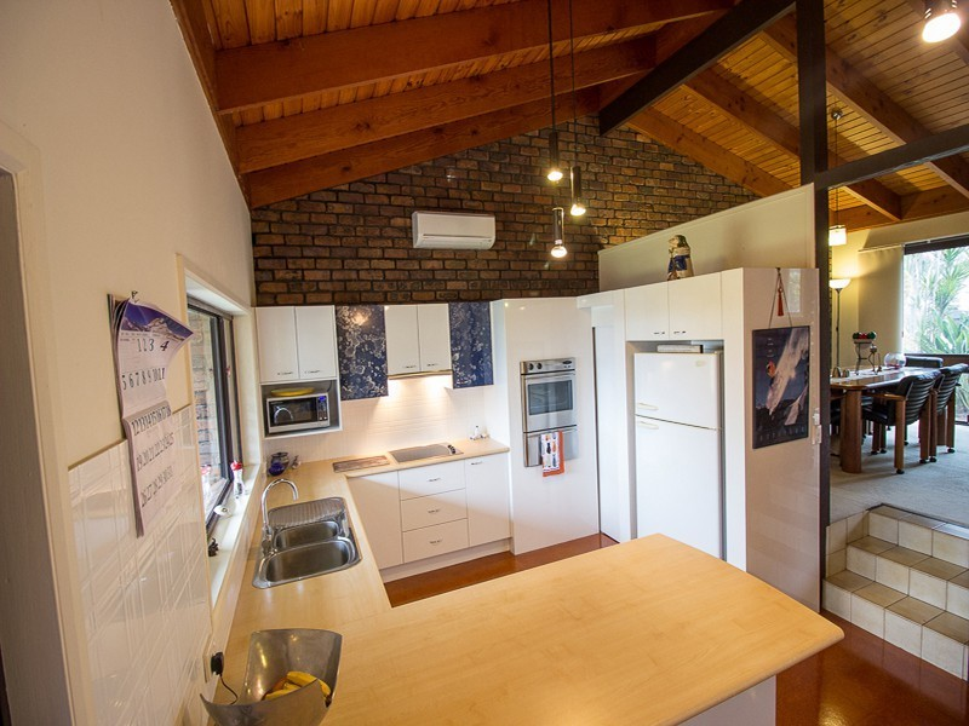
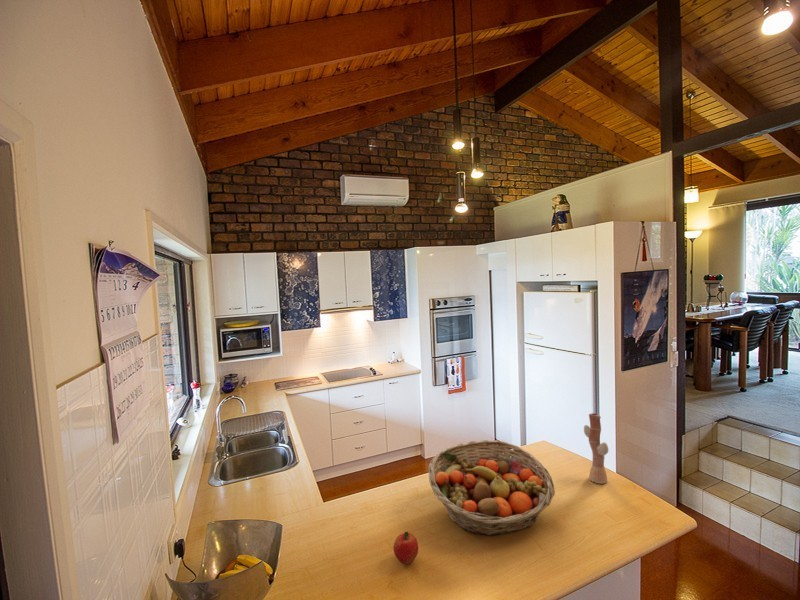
+ fruit basket (489, 484)
+ vase (595, 446)
+ apple (405, 545)
